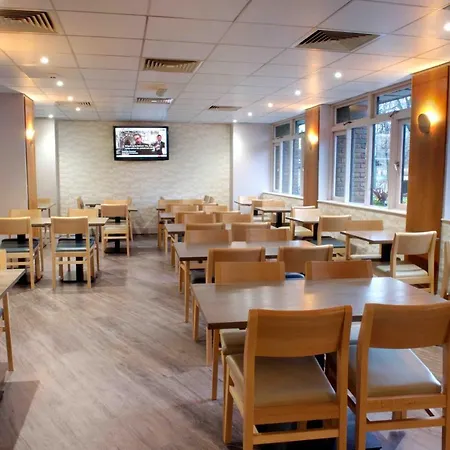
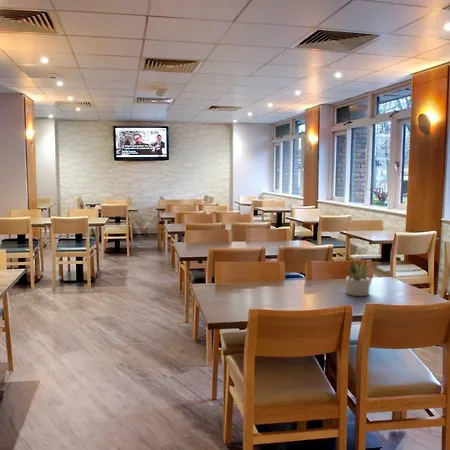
+ succulent plant (358, 275)
